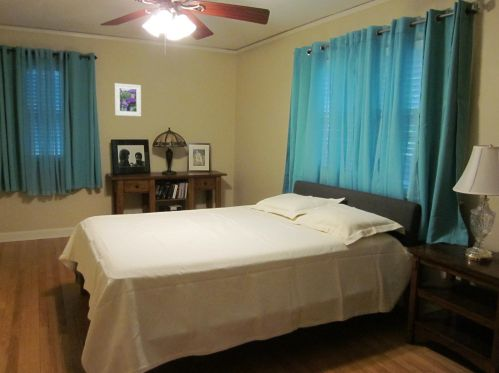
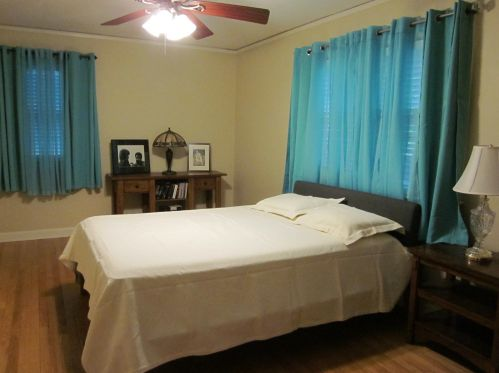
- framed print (128, 100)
